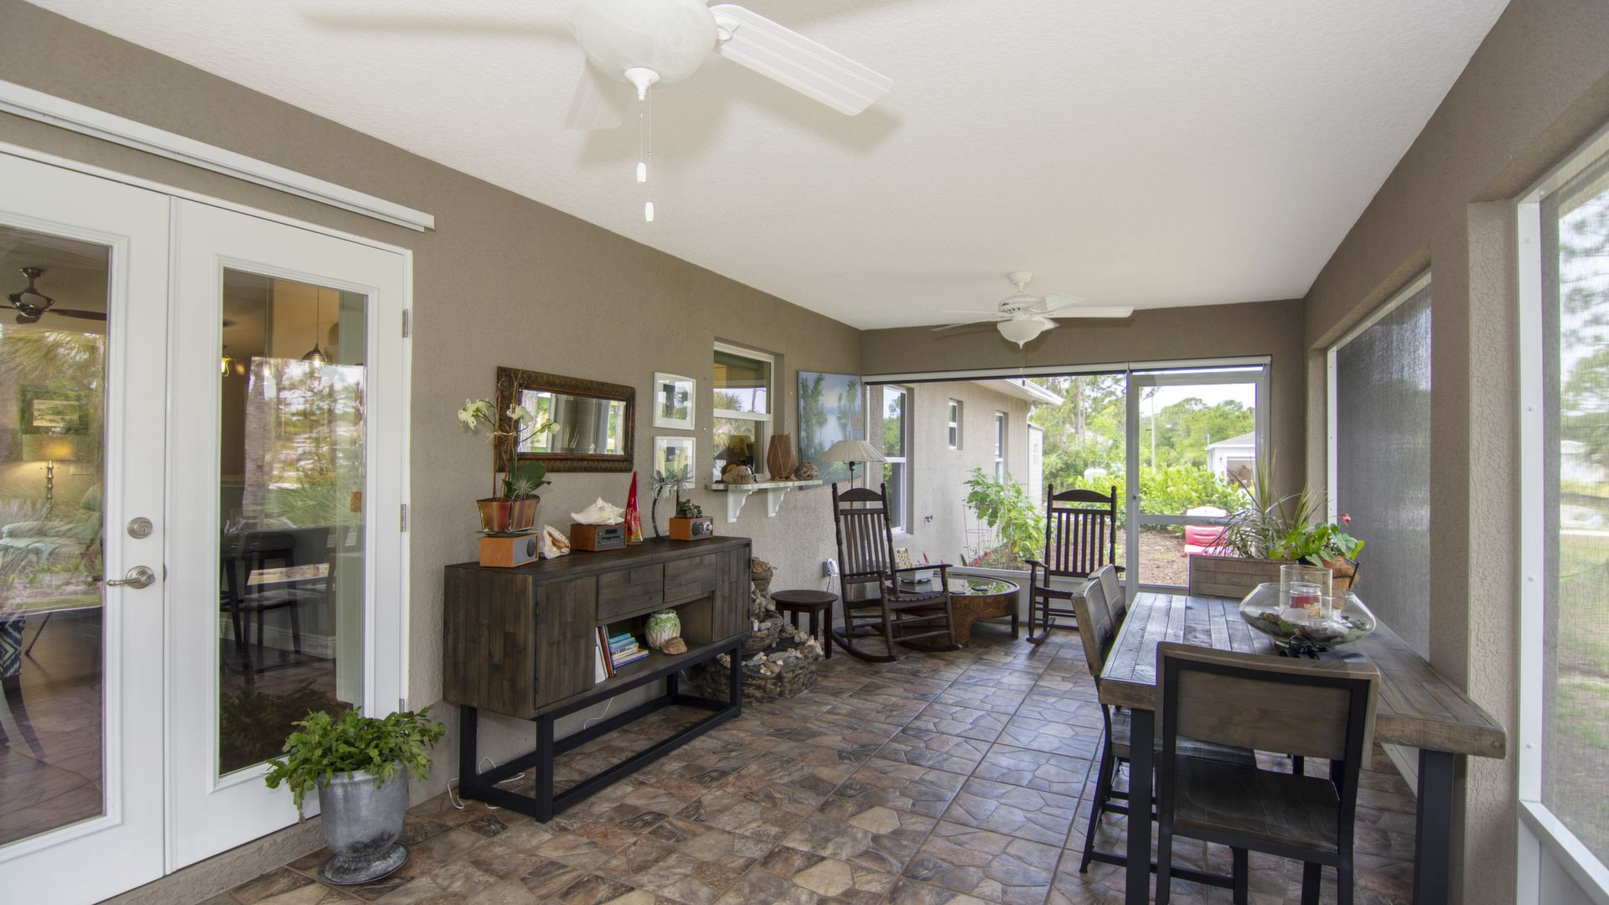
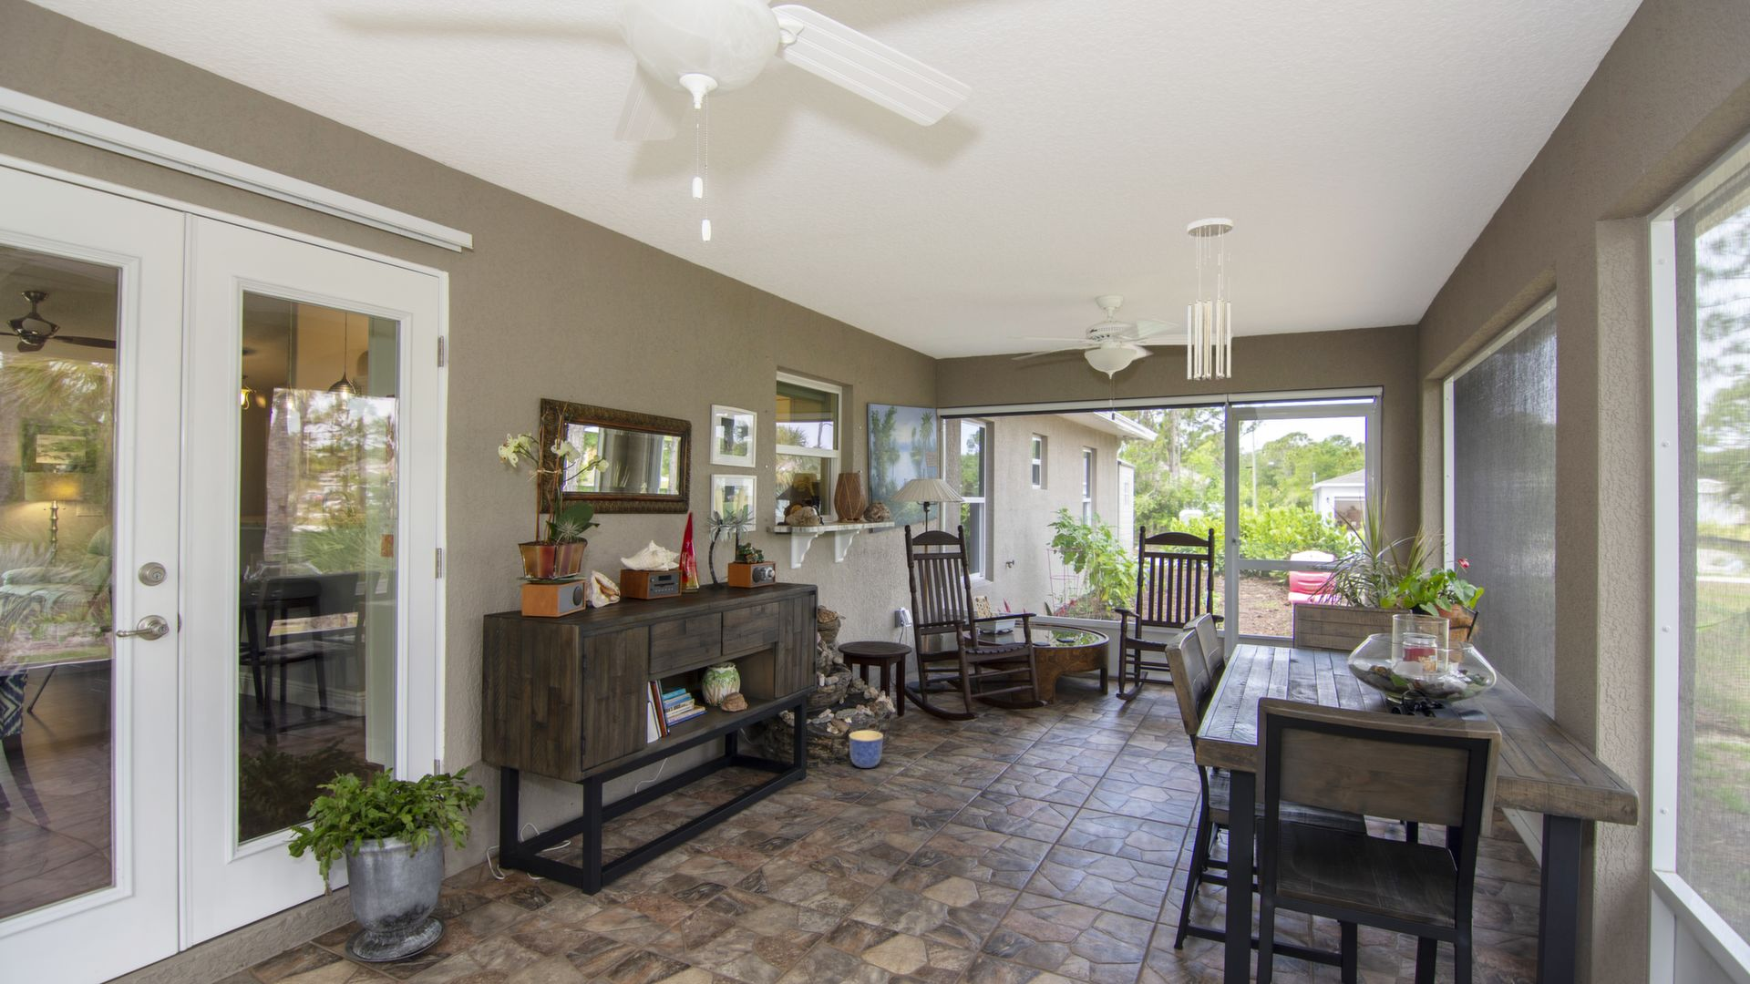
+ wind chime (1209, 302)
+ planter (865, 750)
